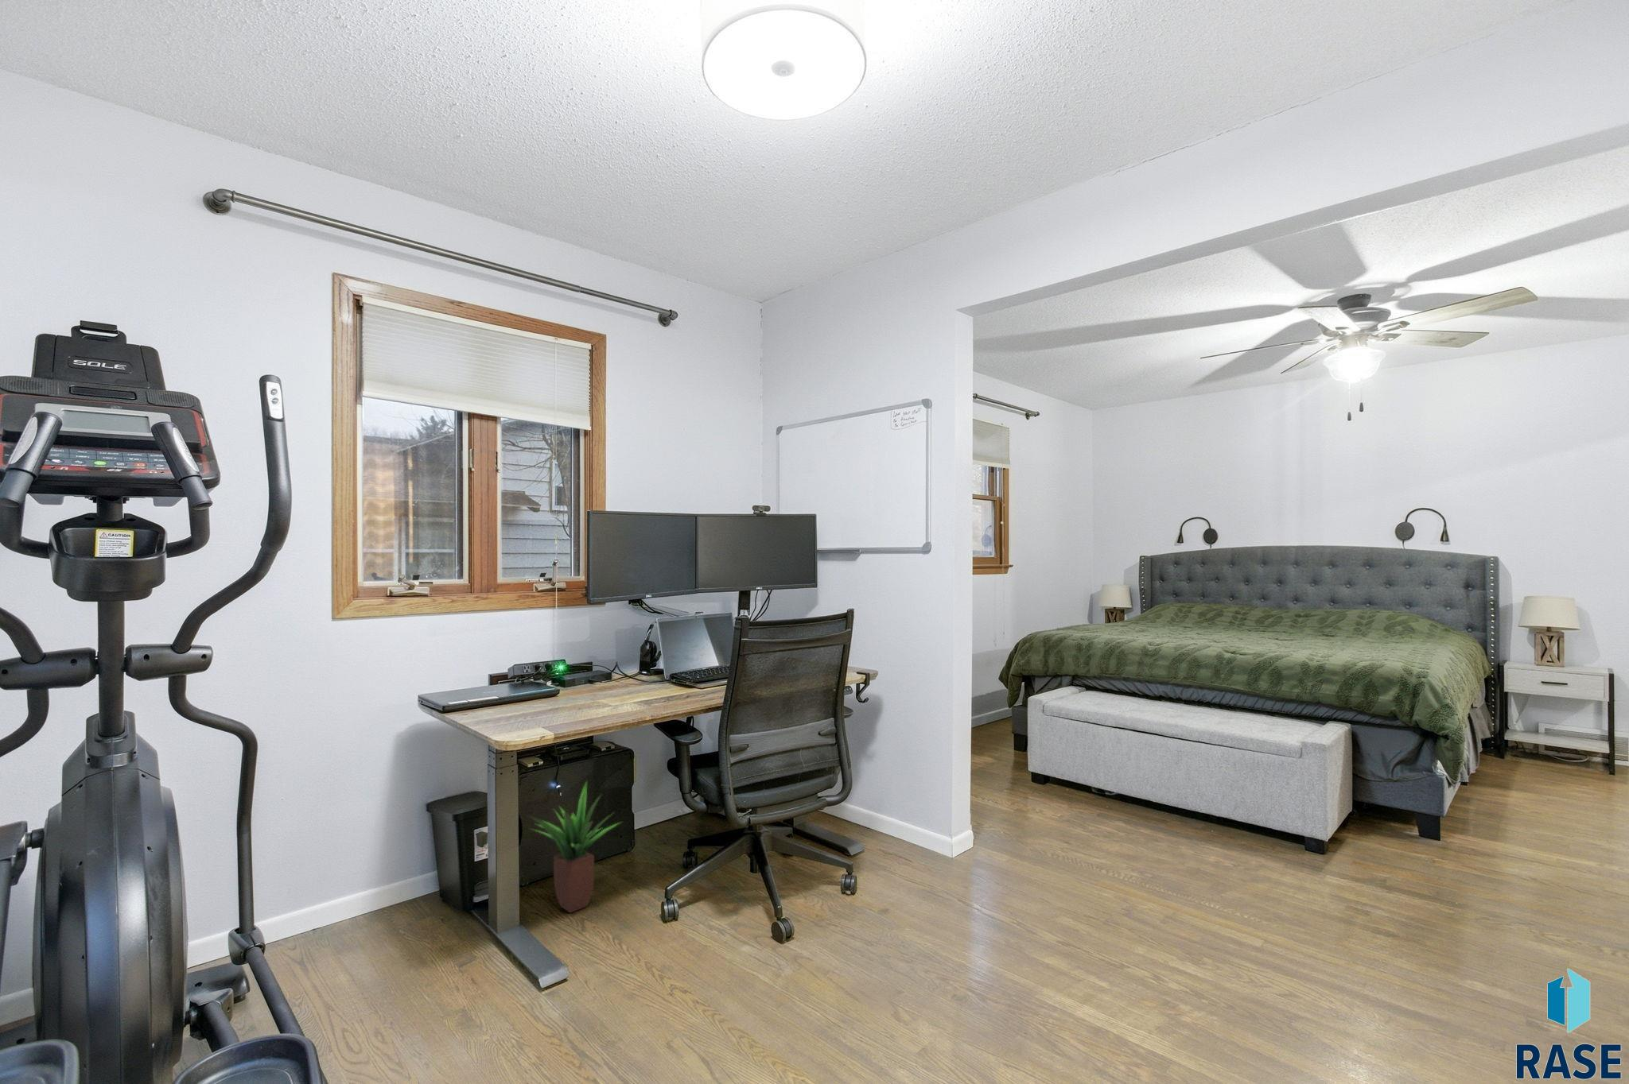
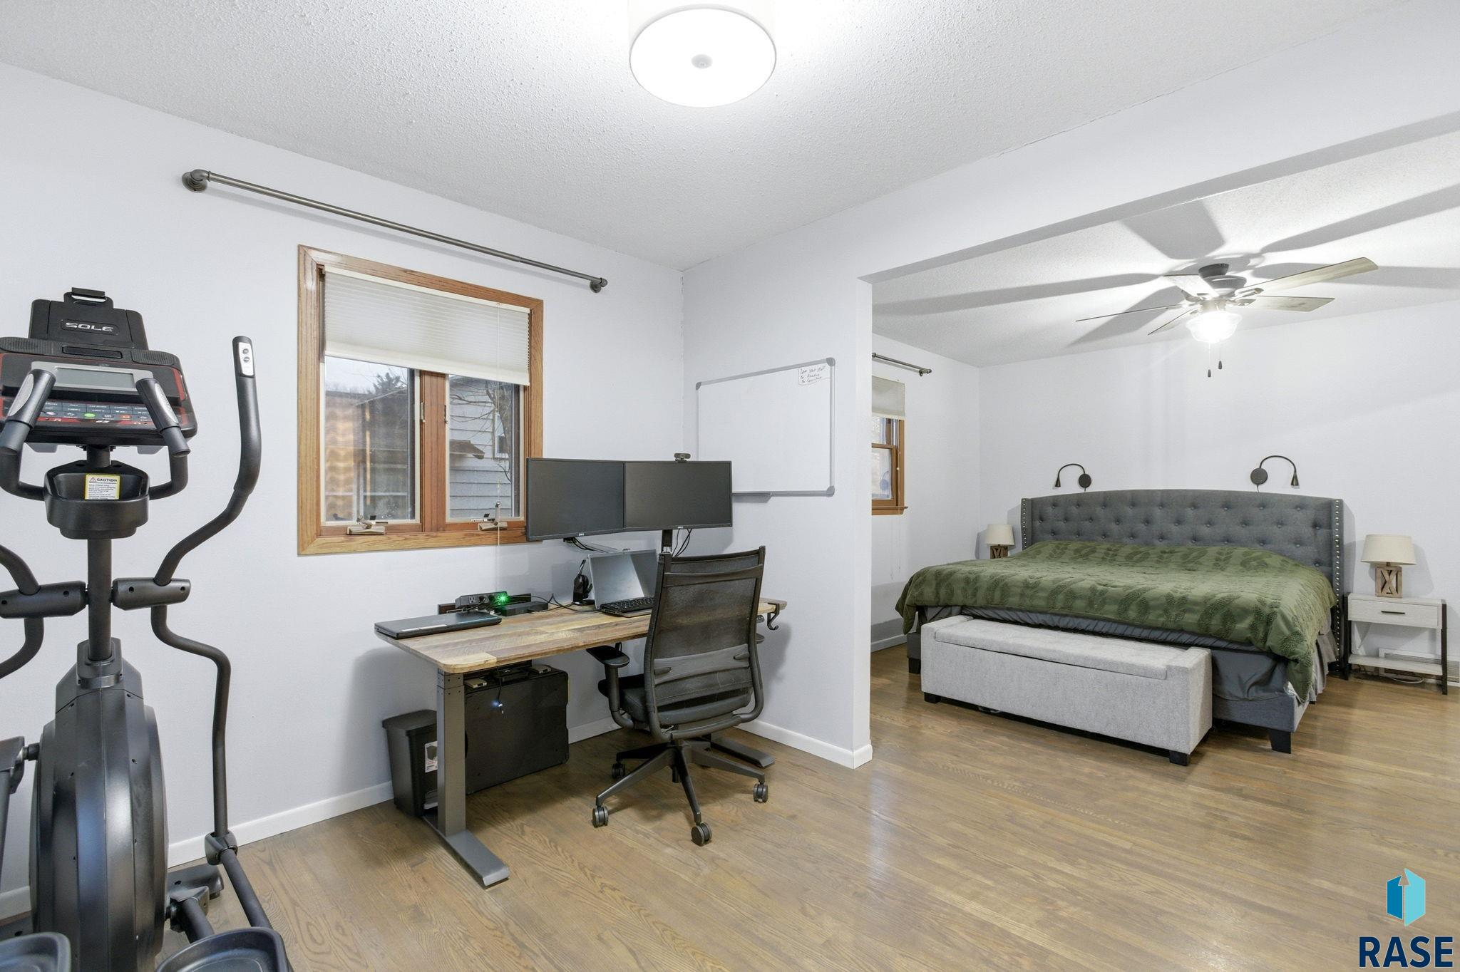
- potted plant (576, 844)
